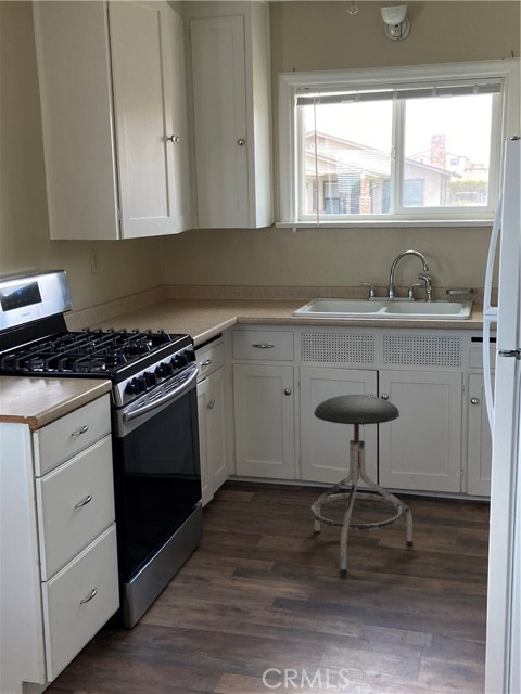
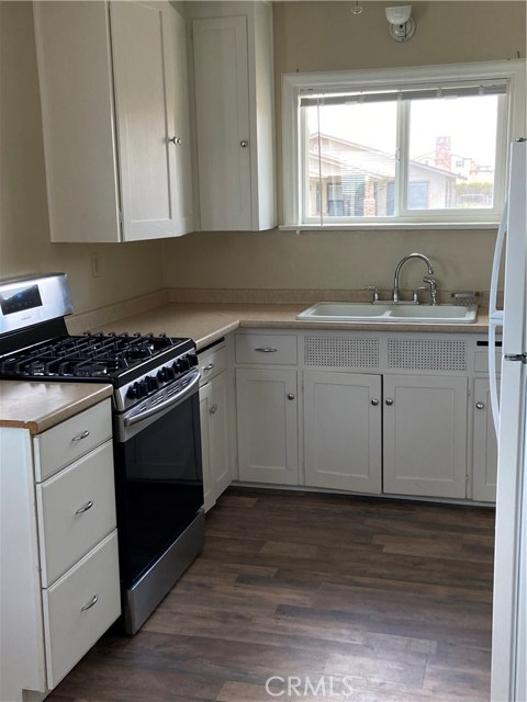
- stool (355, 476)
